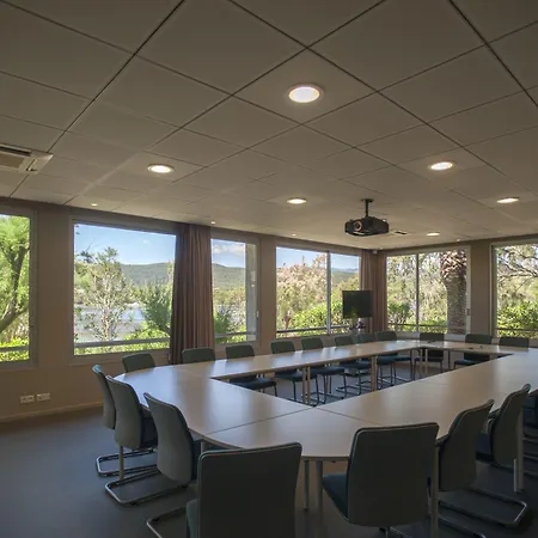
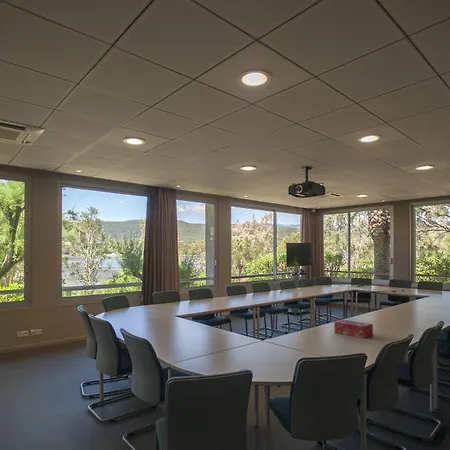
+ tissue box (353, 328)
